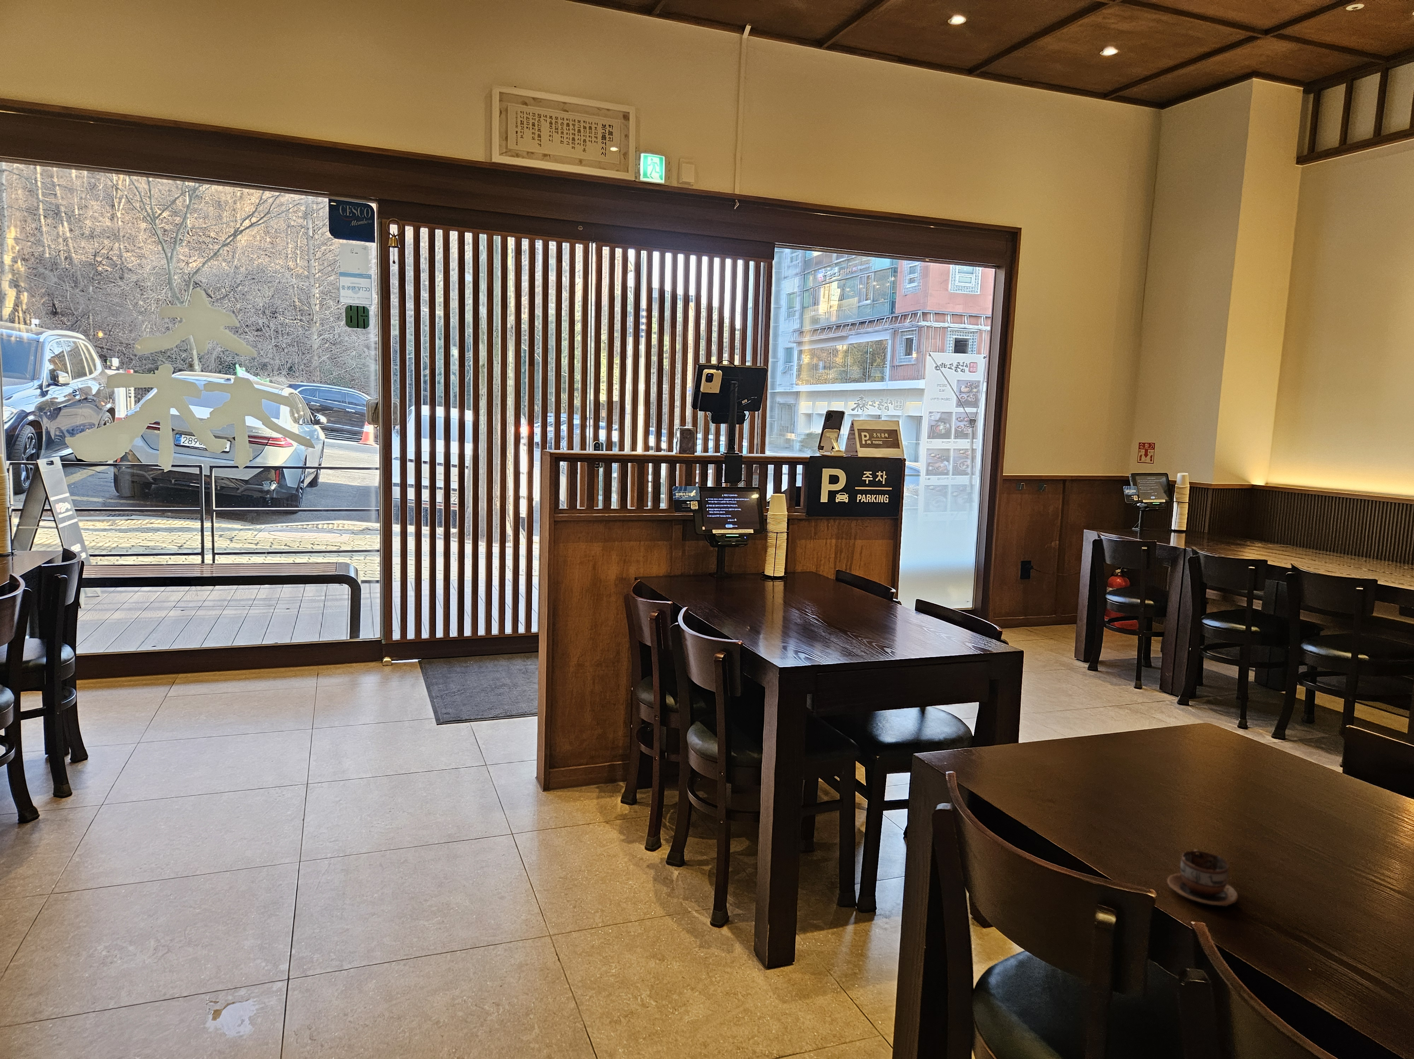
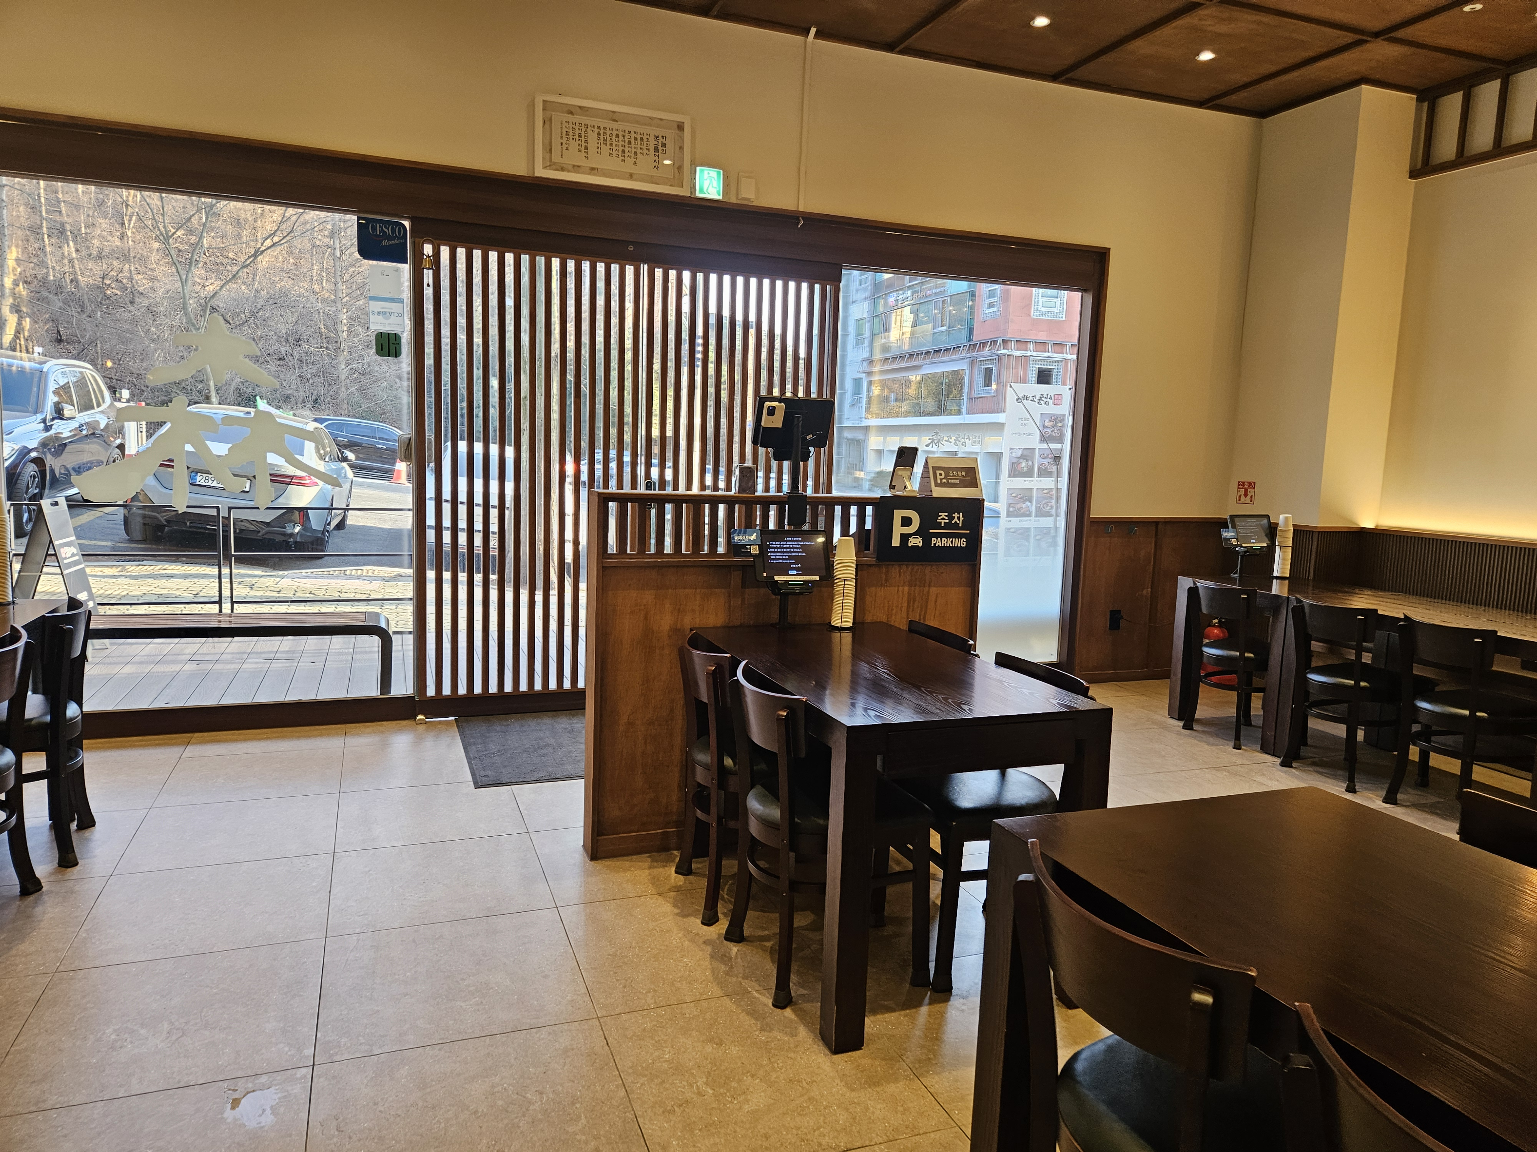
- cup (1202, 875)
